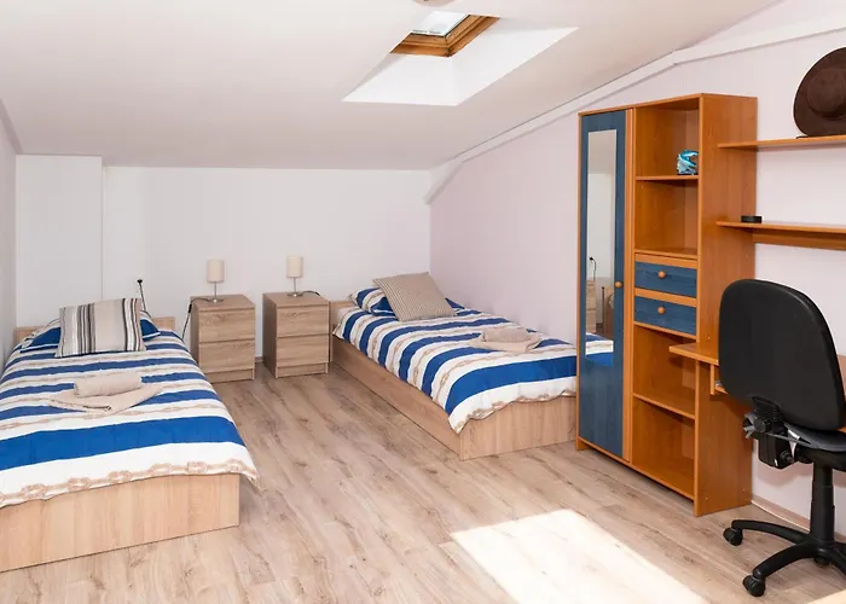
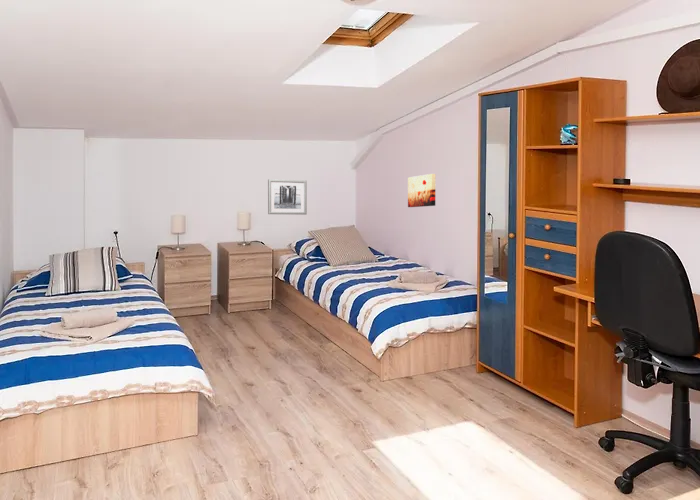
+ wall art (421, 191)
+ wall art (287, 197)
